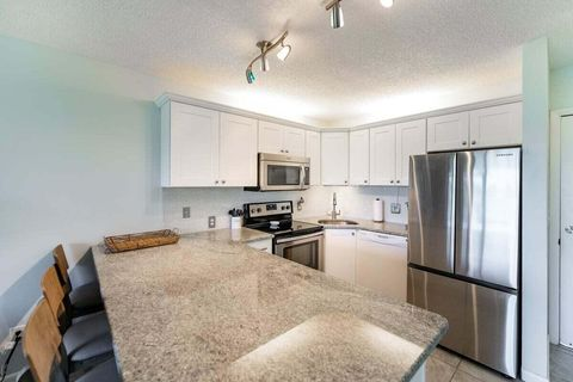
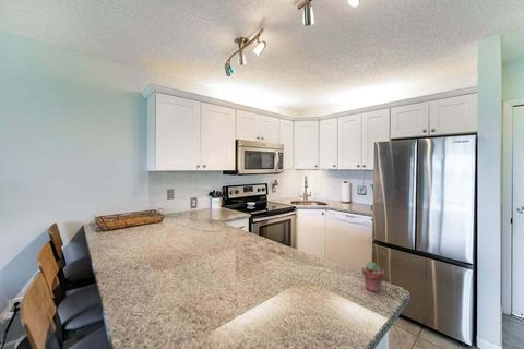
+ potted succulent (372, 275)
